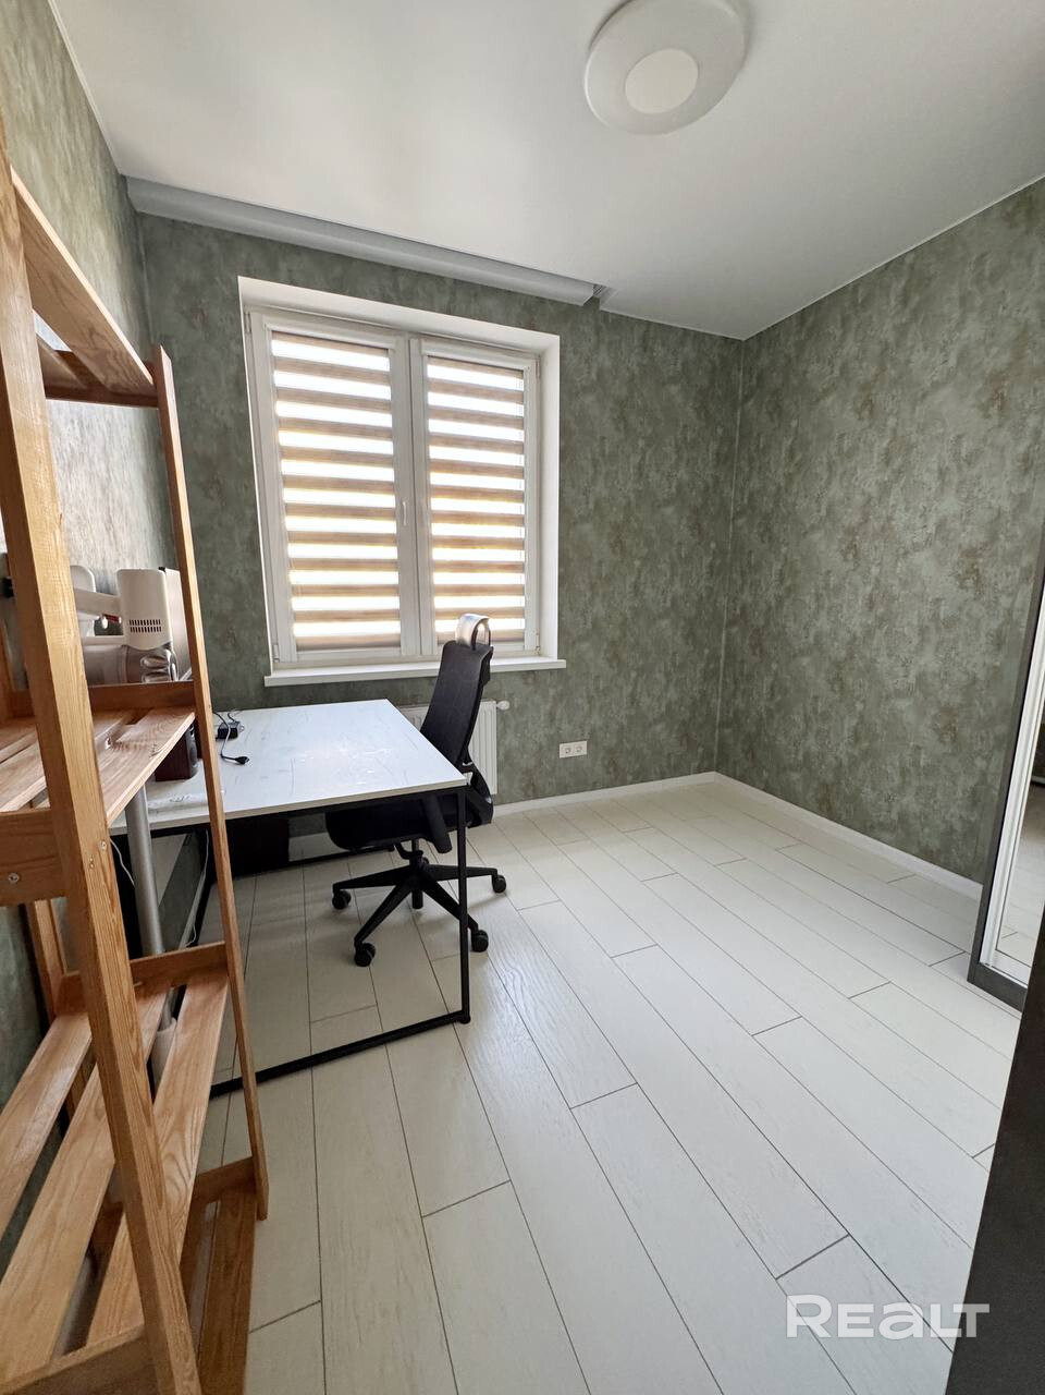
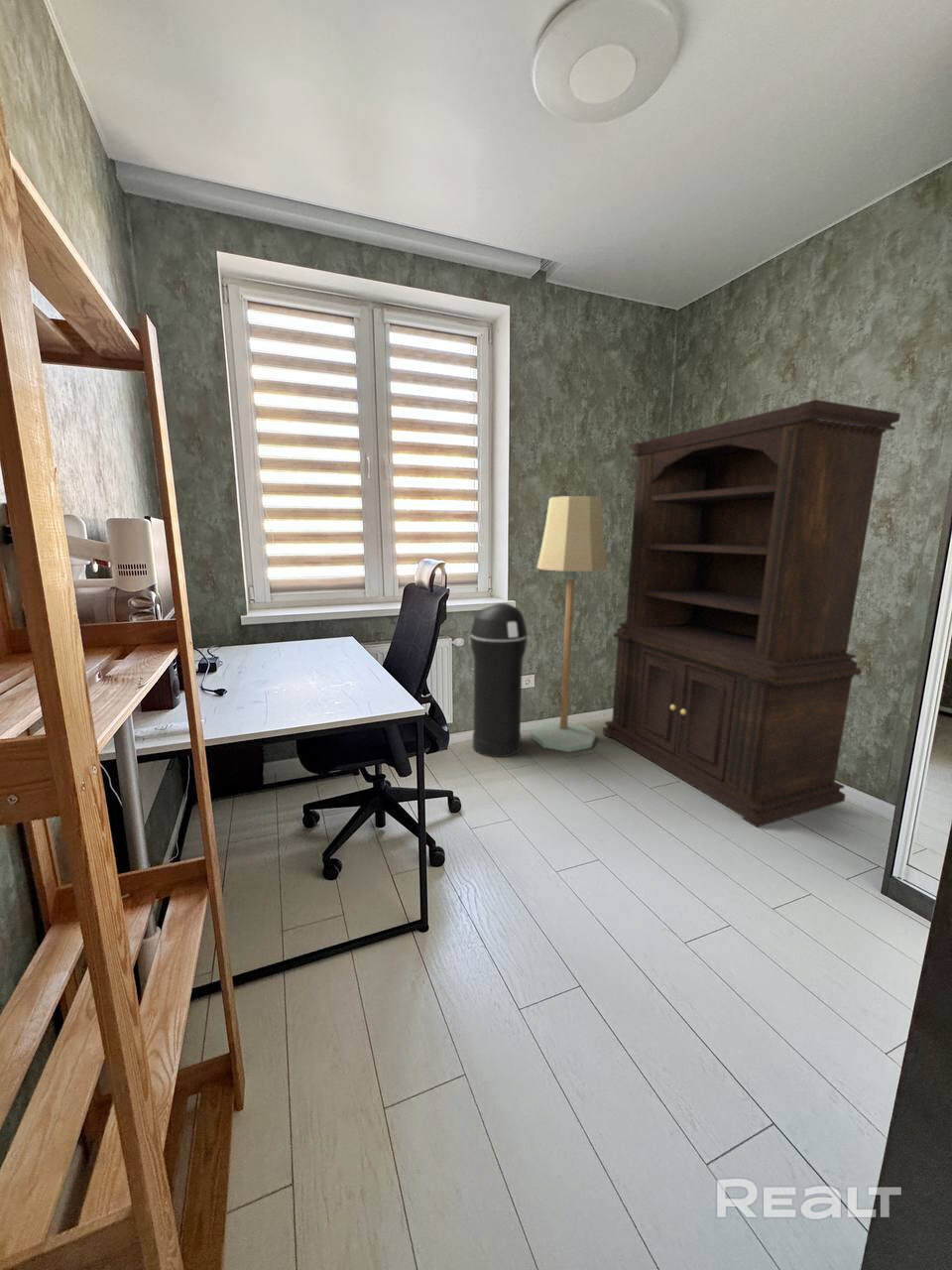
+ floor lamp (568, 623)
+ trash can (499, 677)
+ hutch (723, 608)
